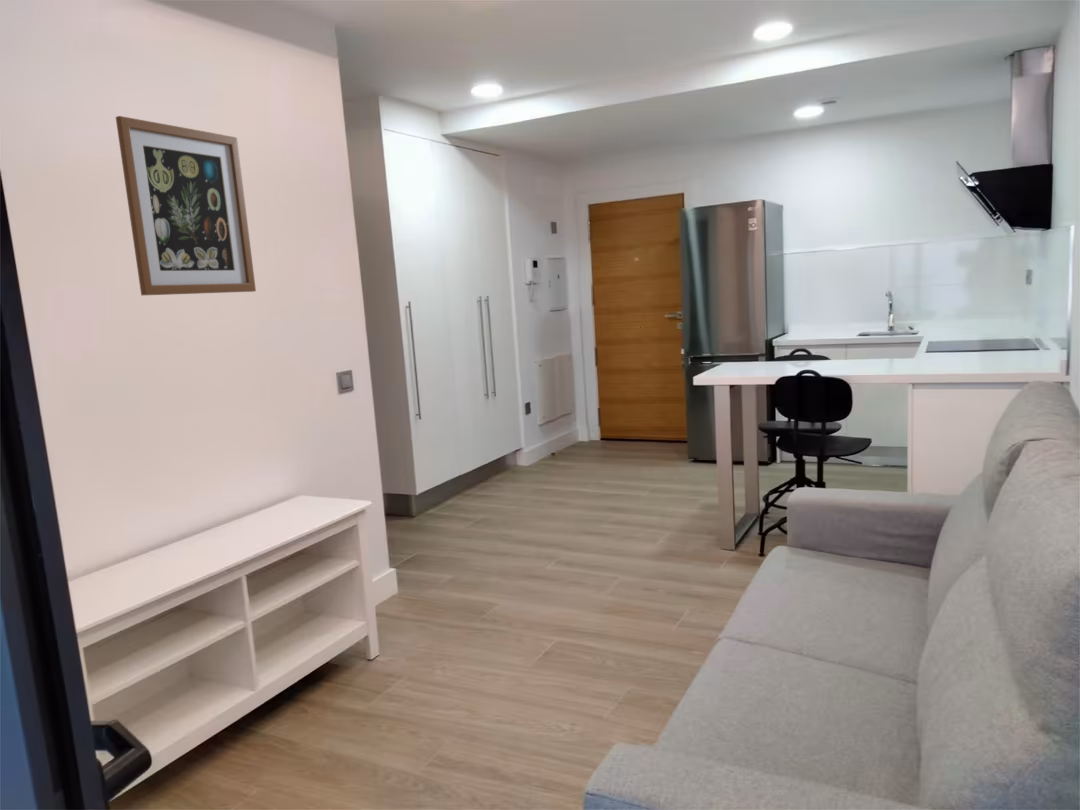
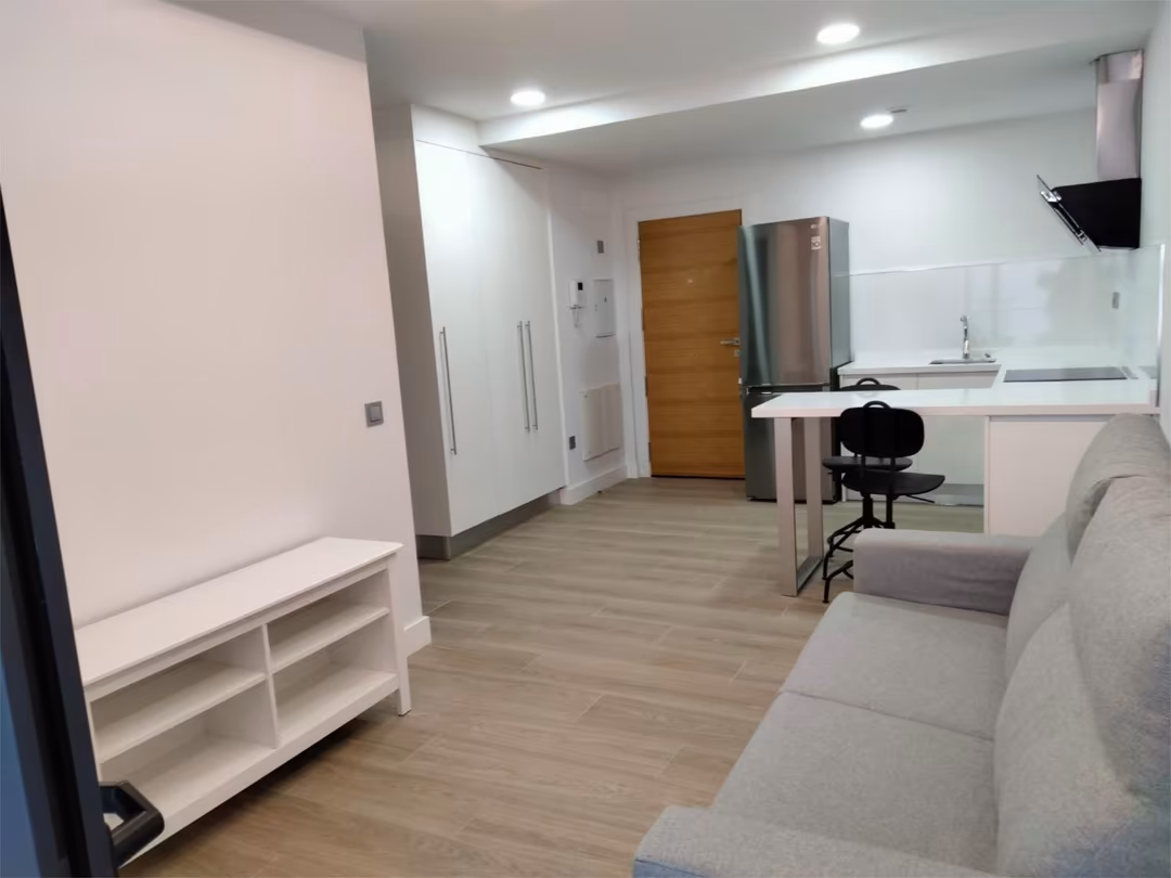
- wall art (191, 211)
